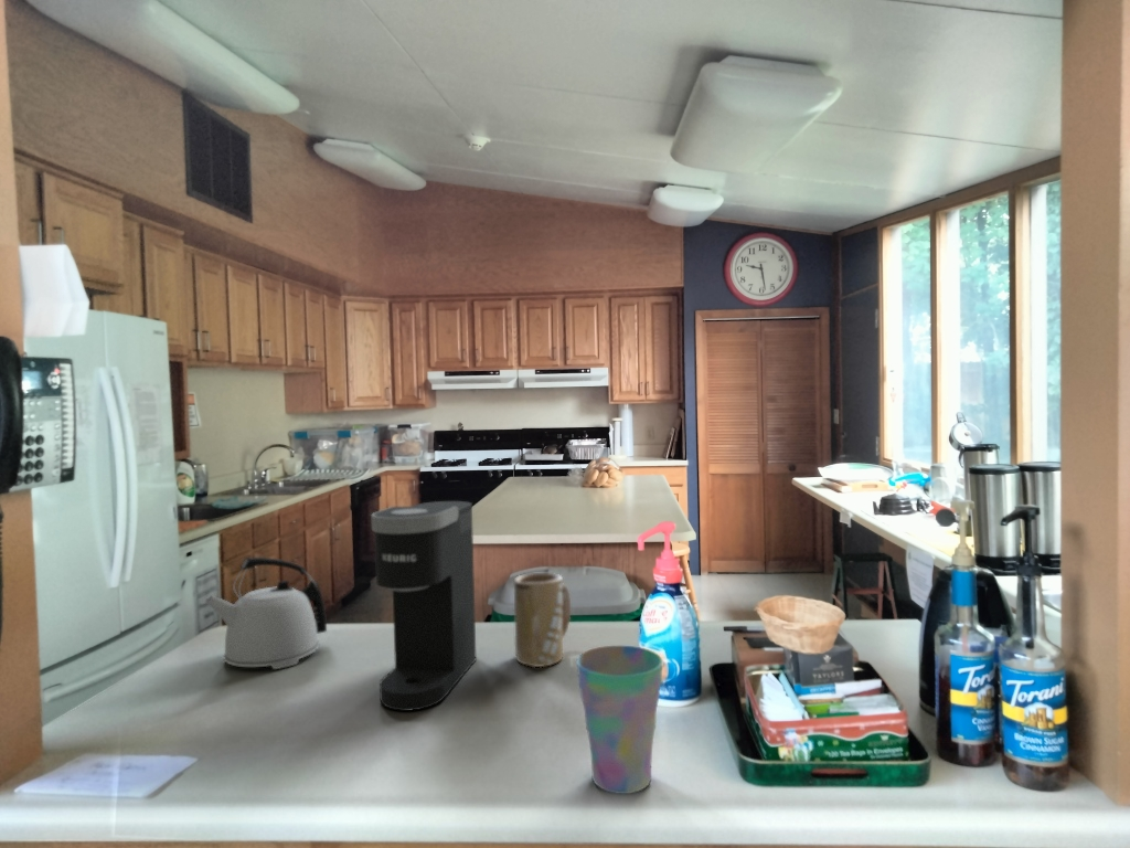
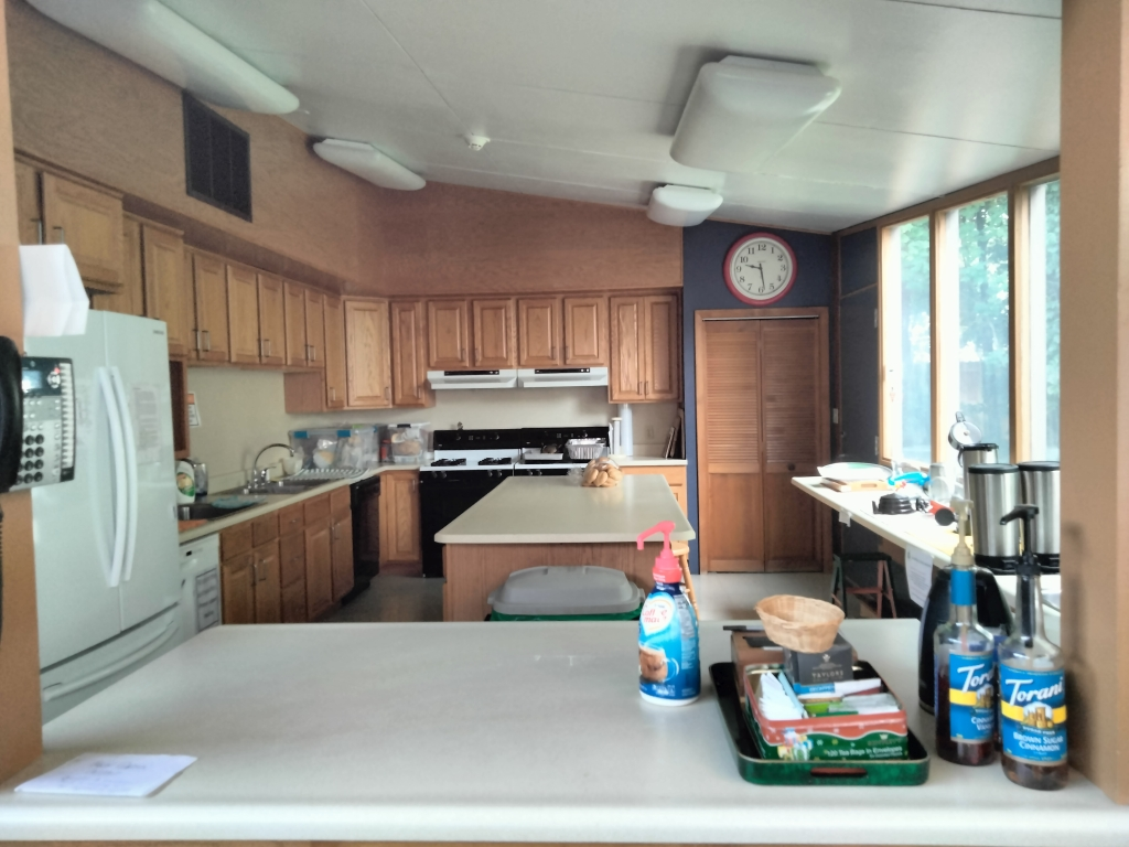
- cup (620, 719)
- kettle (267, 605)
- mug (541, 614)
- coffee maker (428, 592)
